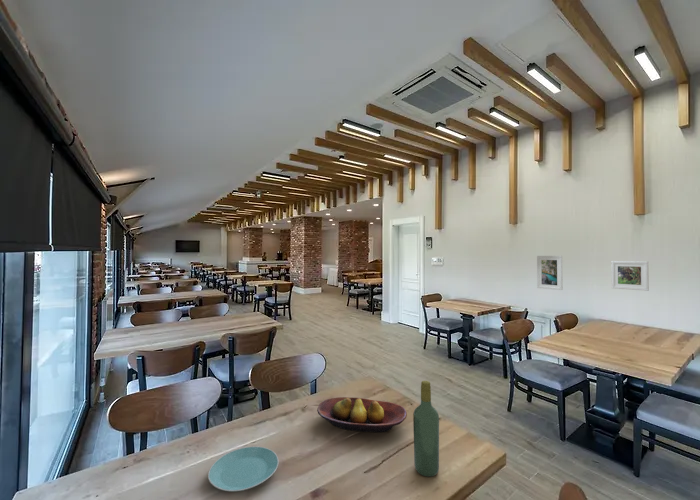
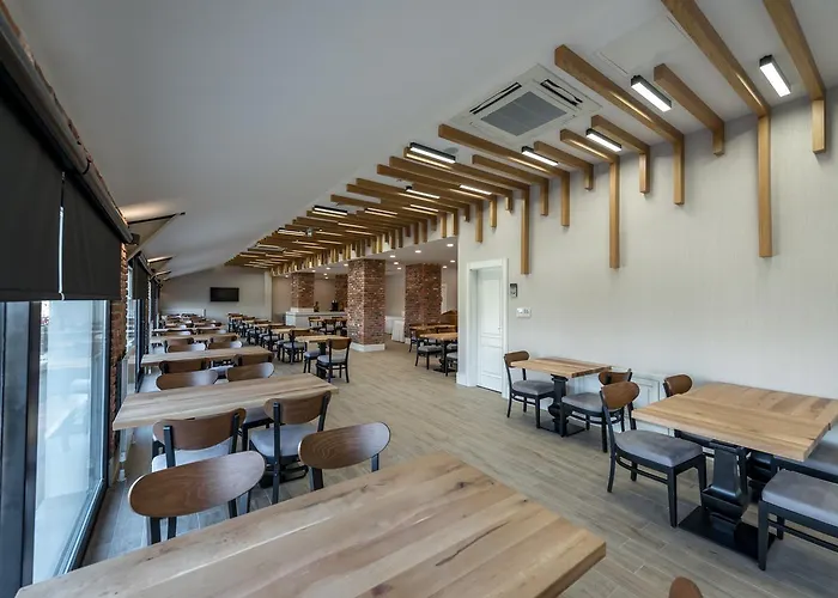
- plate (244, 469)
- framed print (549, 272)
- wine bottle (426, 425)
- fruit bowl (361, 411)
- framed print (629, 275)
